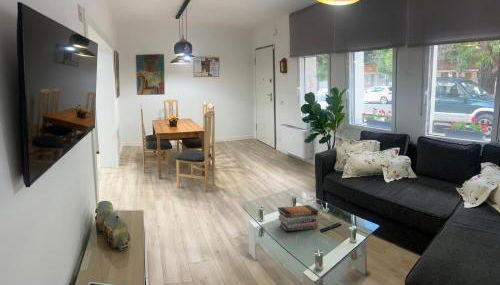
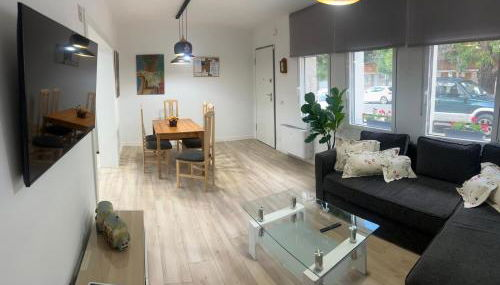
- book stack (297, 217)
